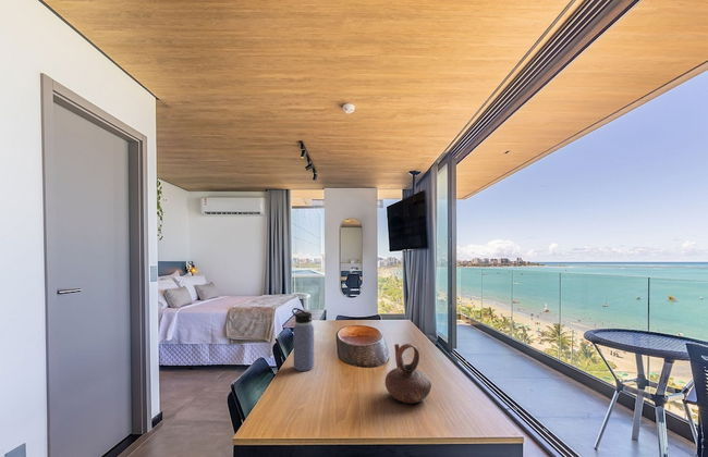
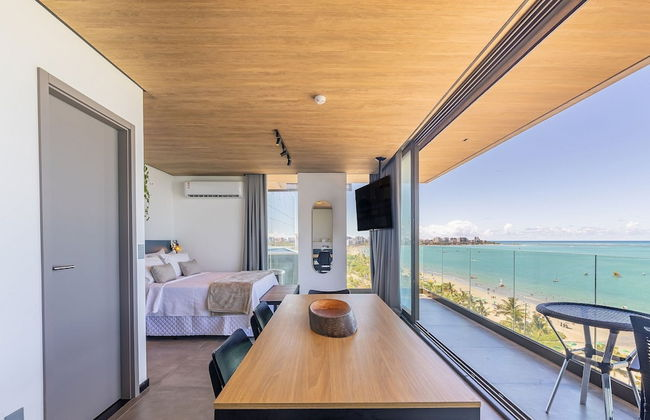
- water bottle (303, 336)
- teapot (404, 367)
